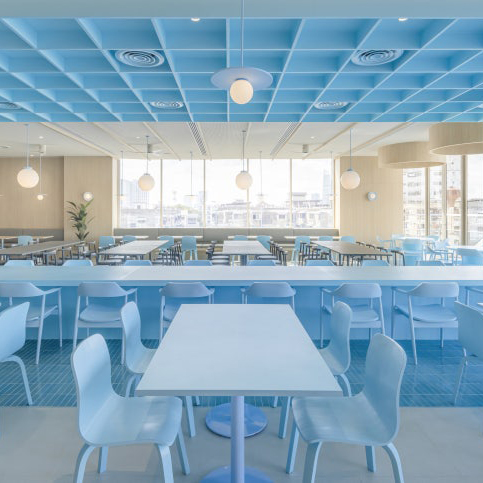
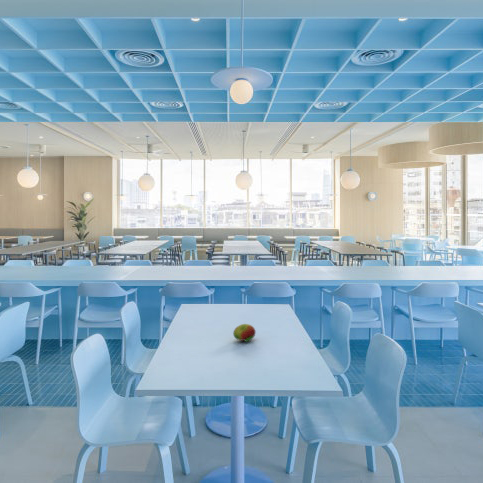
+ fruit (244, 332)
